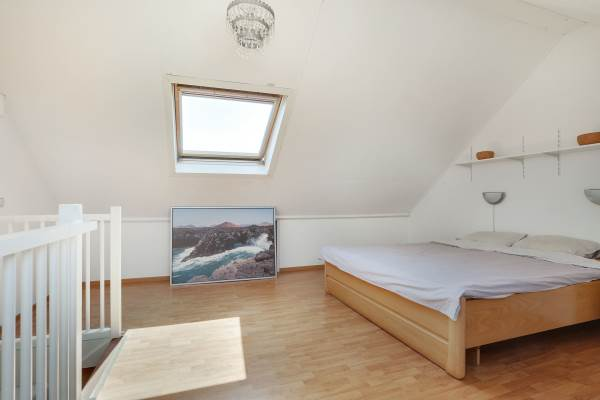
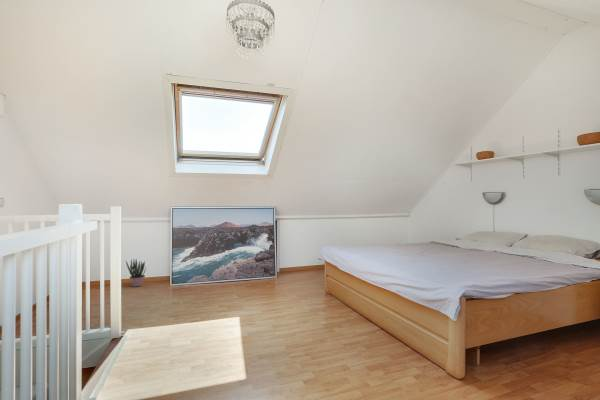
+ potted plant (136, 272)
